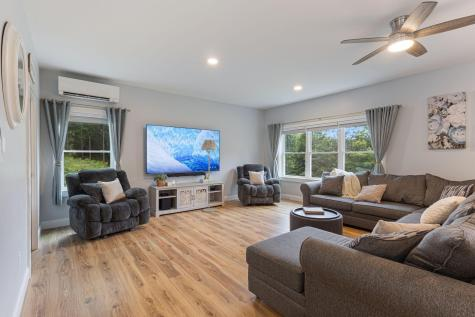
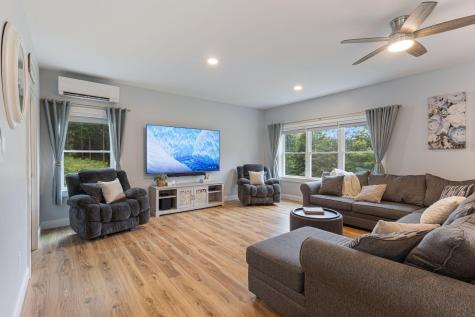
- floor lamp (209, 175)
